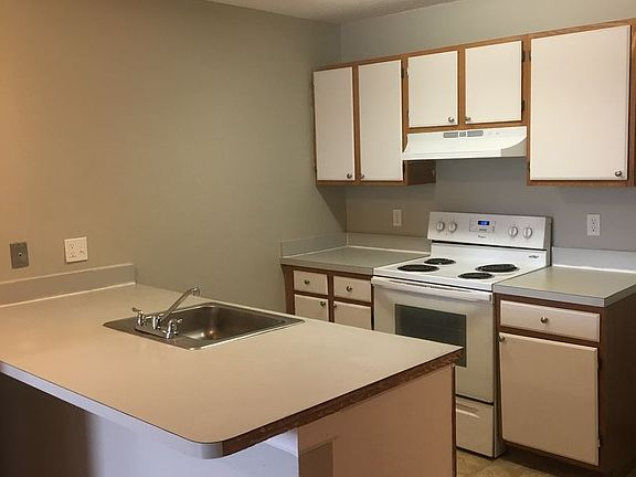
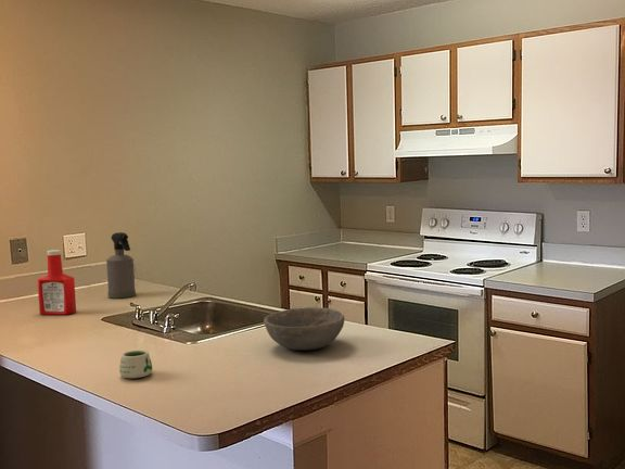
+ bowl (304, 330)
+ spray bottle (120, 264)
+ soap bottle (55, 281)
+ mug (132, 363)
